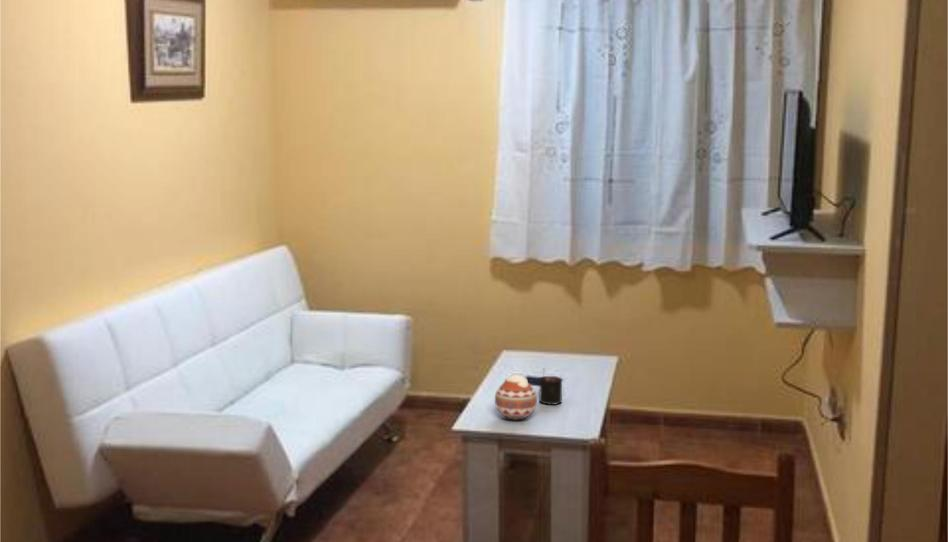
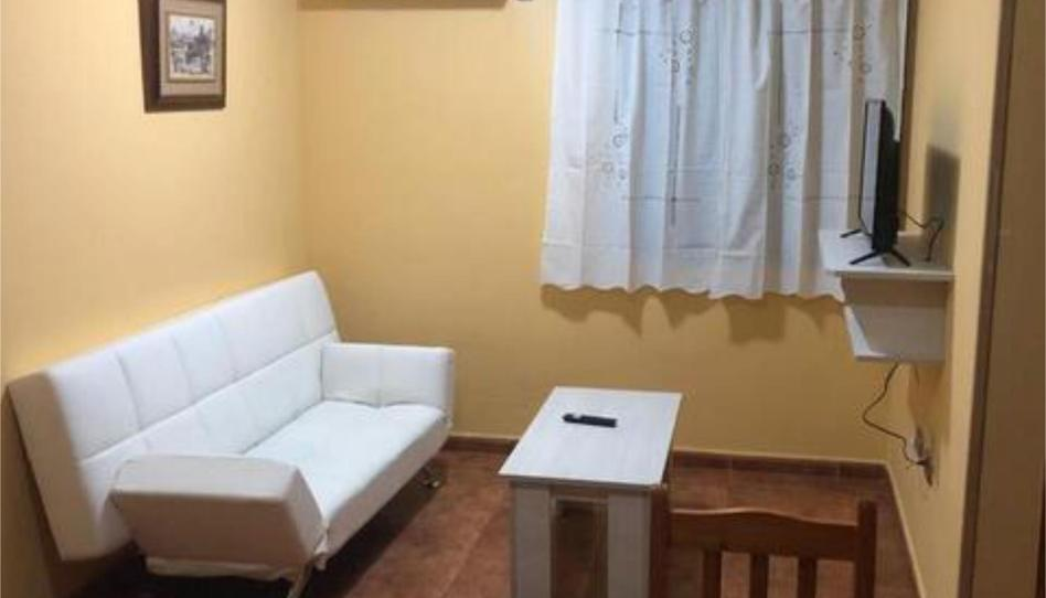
- decorative ball (515, 396)
- candle (550, 384)
